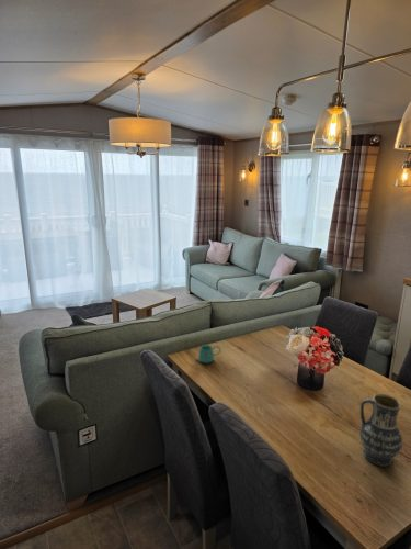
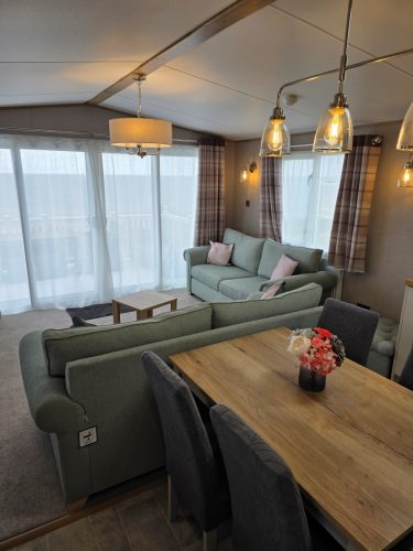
- vase (381, 429)
- mug (209, 352)
